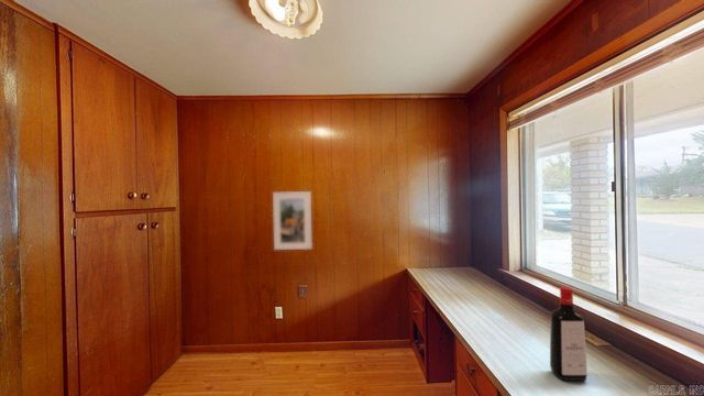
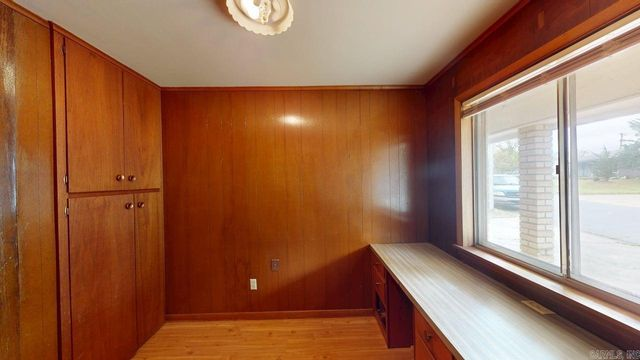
- liquor bottle (566, 331)
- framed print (292, 220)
